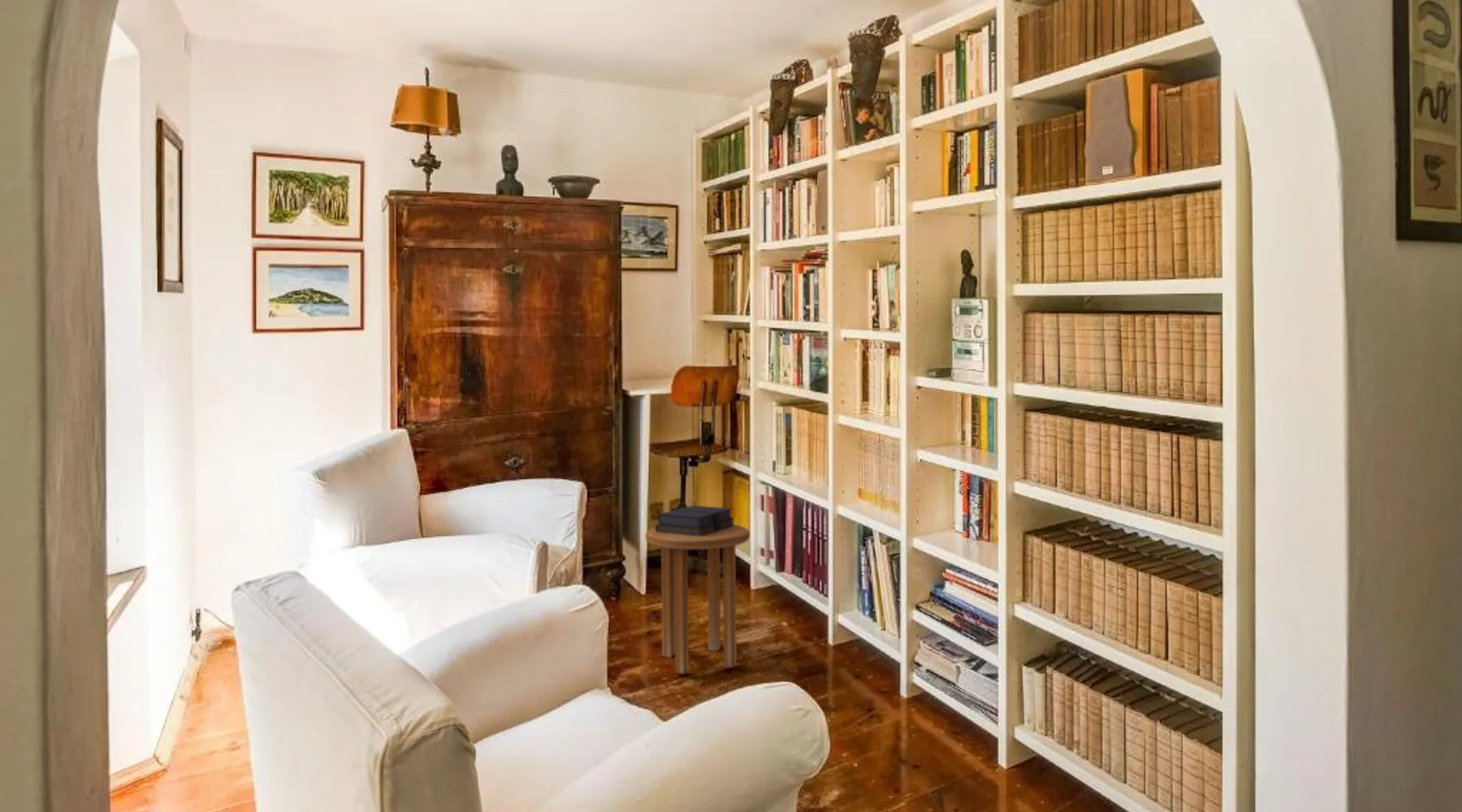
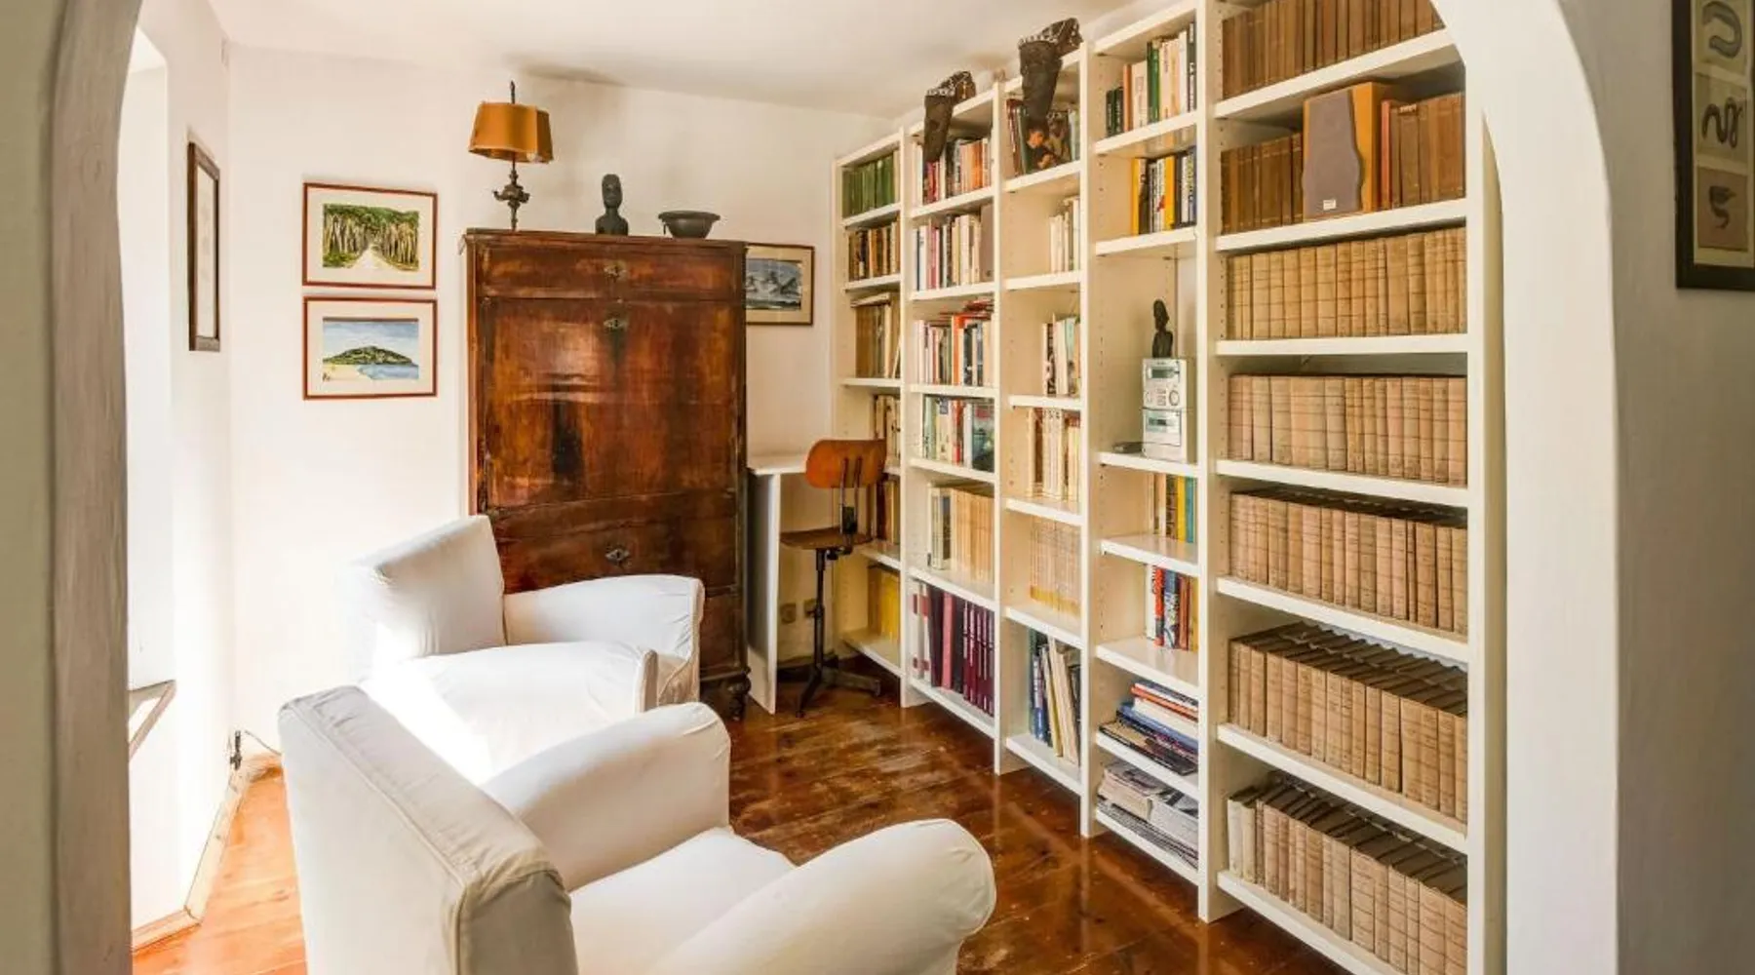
- book (695, 519)
- side table (708, 595)
